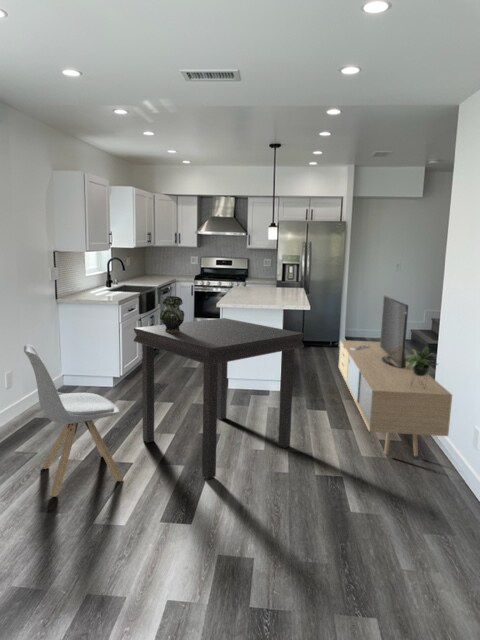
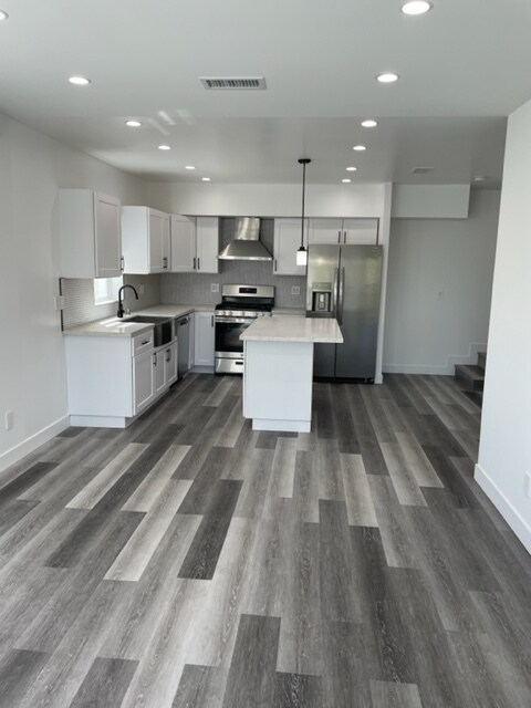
- dining table (217, 387)
- ceramic pitcher (172, 313)
- chair (74, 411)
- media console (385, 359)
